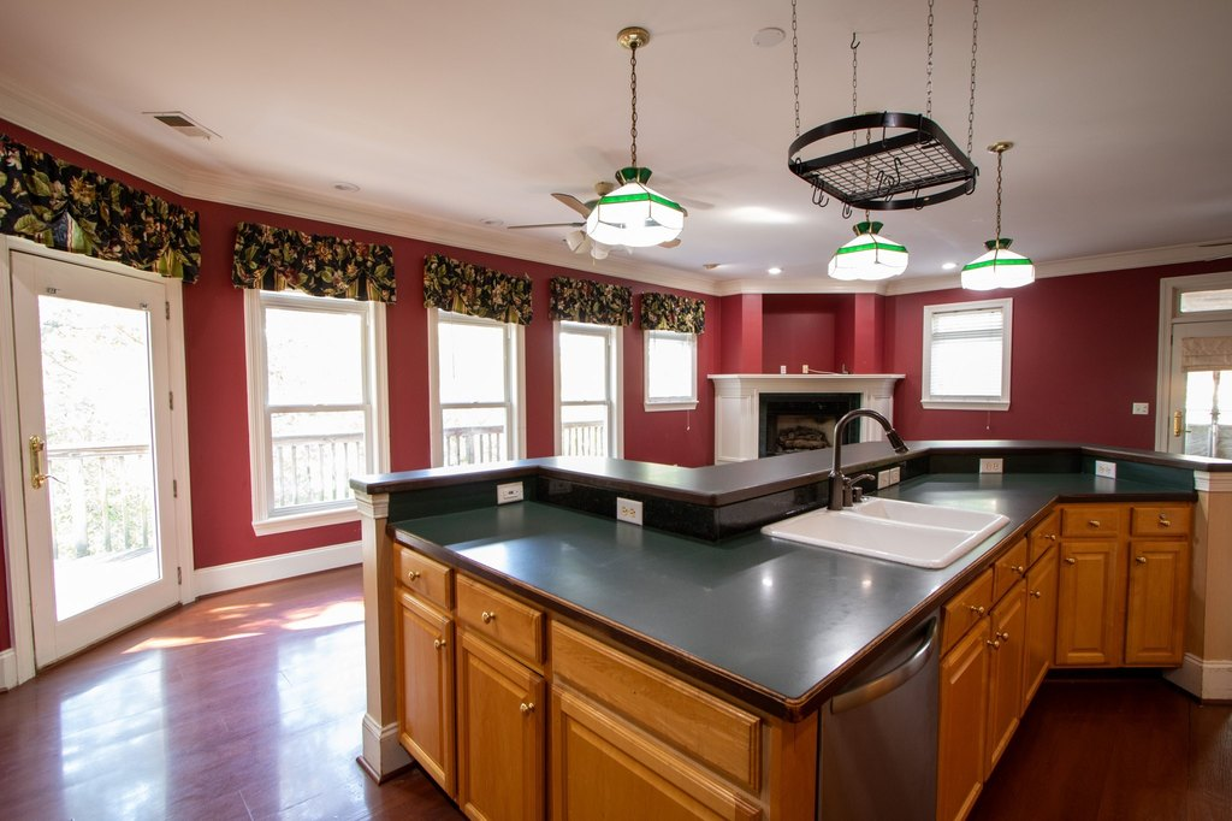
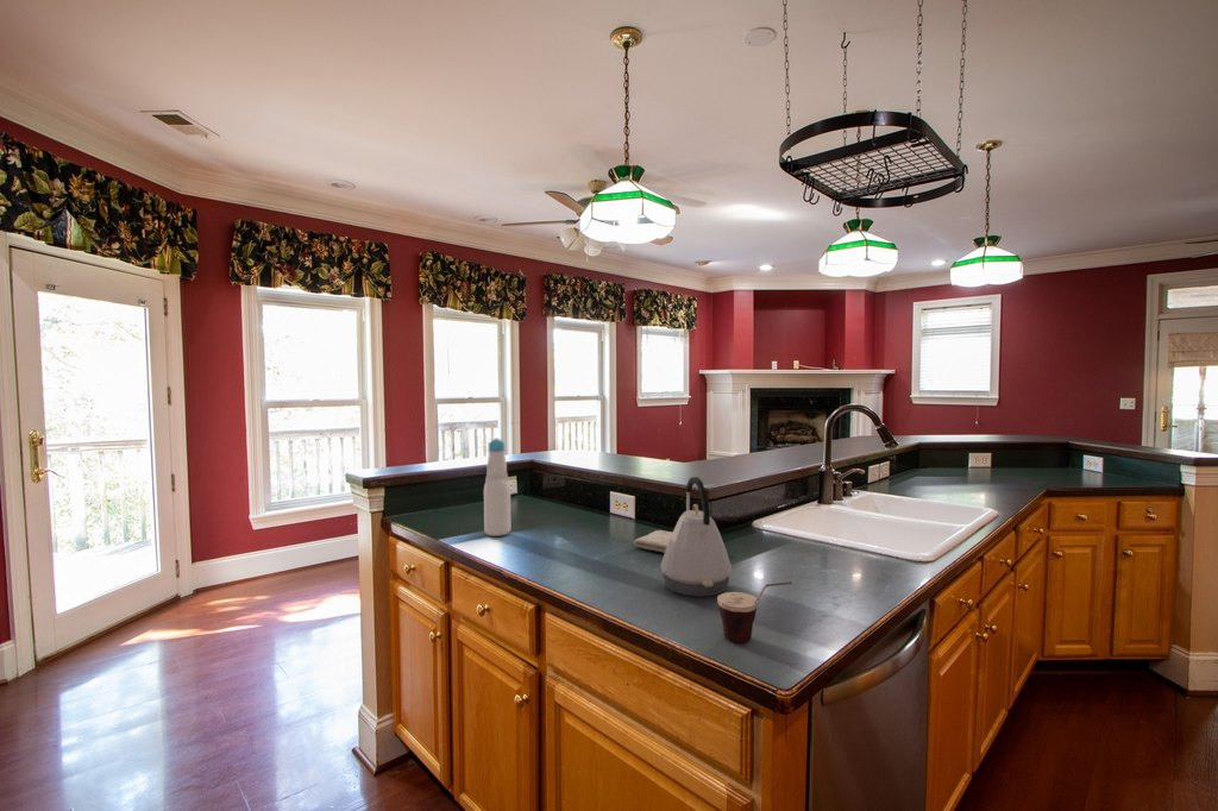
+ cup (753, 608)
+ washcloth (667, 542)
+ kettle (695, 532)
+ bottle (496, 485)
